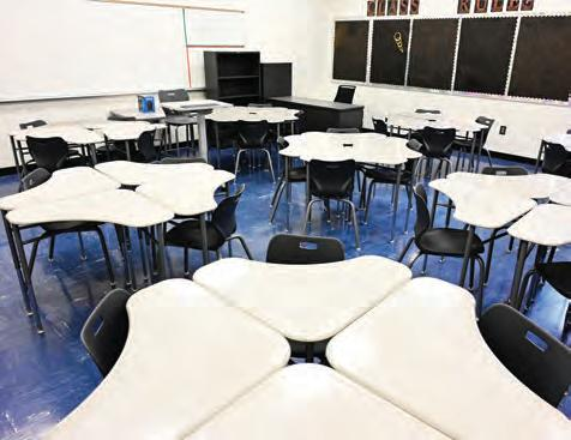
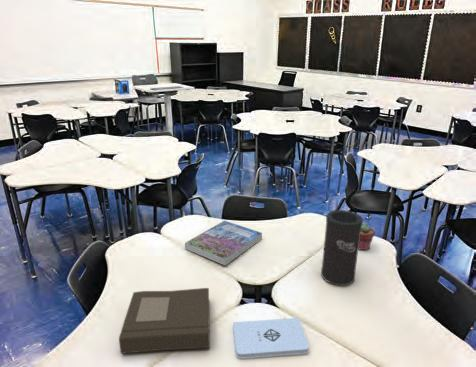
+ book (224, 240)
+ potted succulent (363, 234)
+ speaker (340, 247)
+ notepad (269, 337)
+ book (168, 317)
